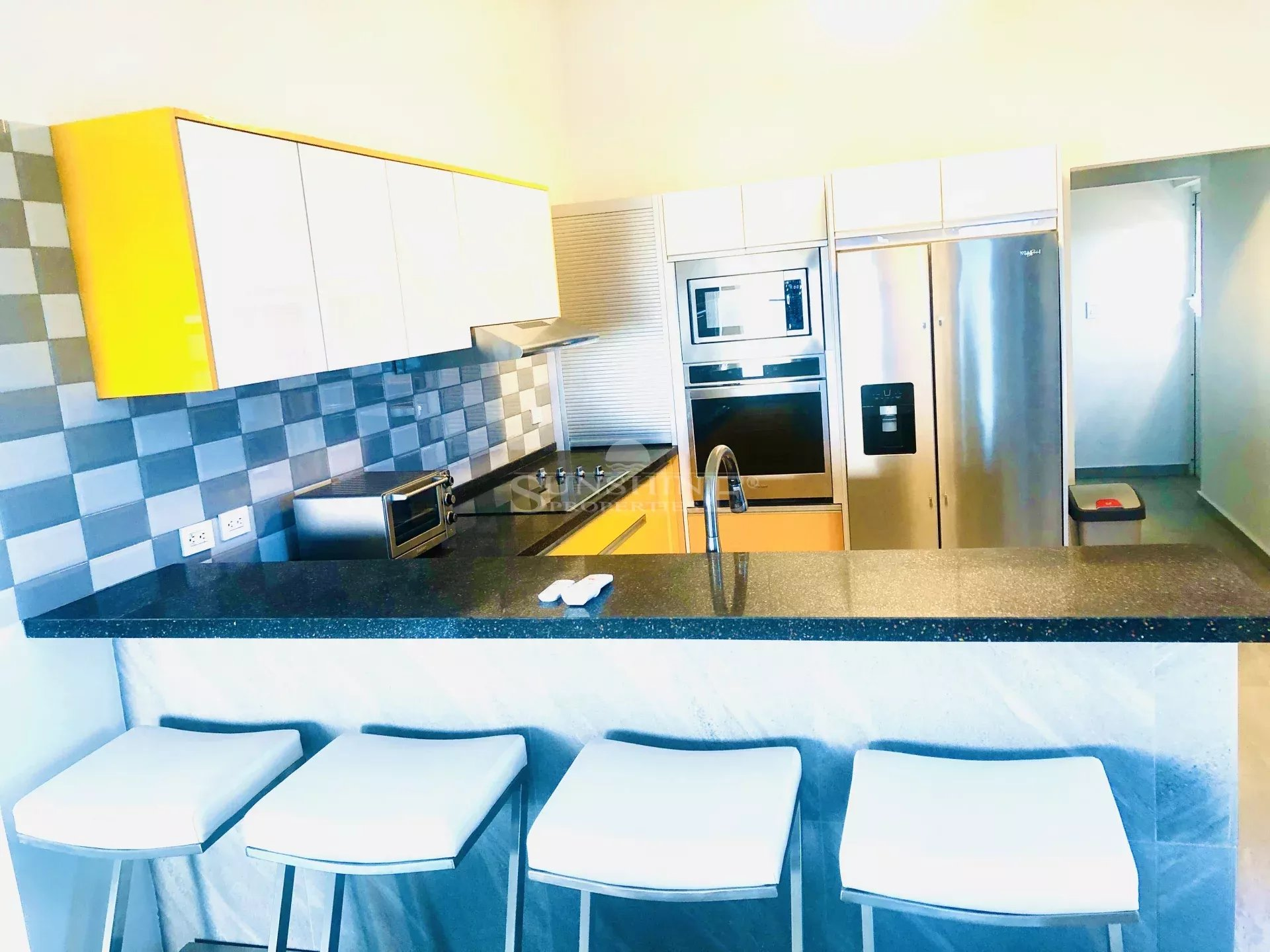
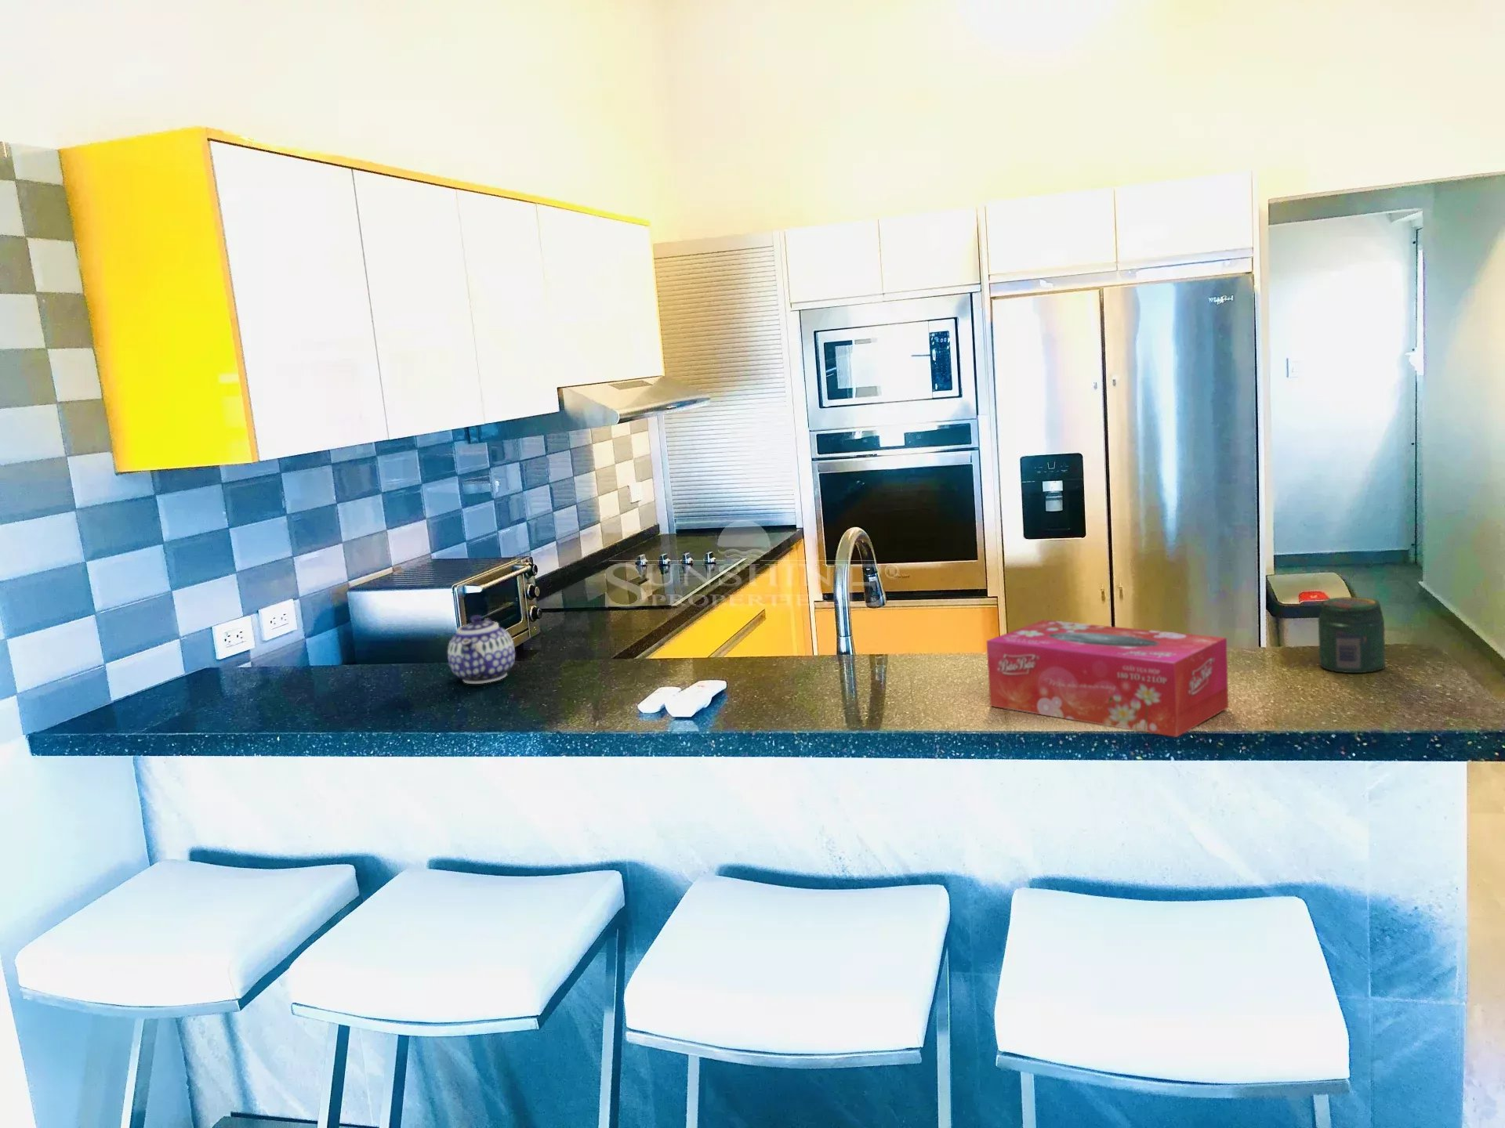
+ teapot (480, 646)
+ jar (1351, 634)
+ tissue box (1103, 673)
